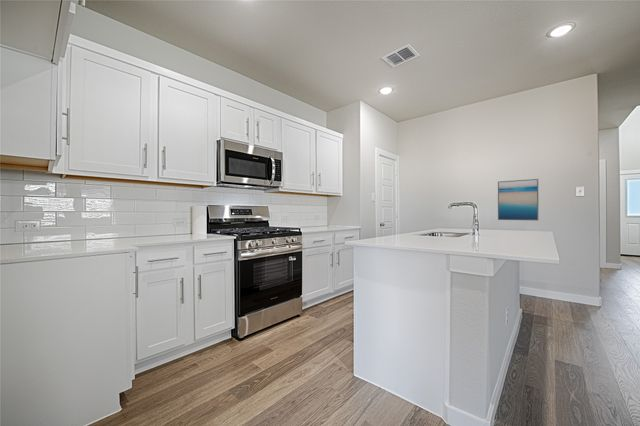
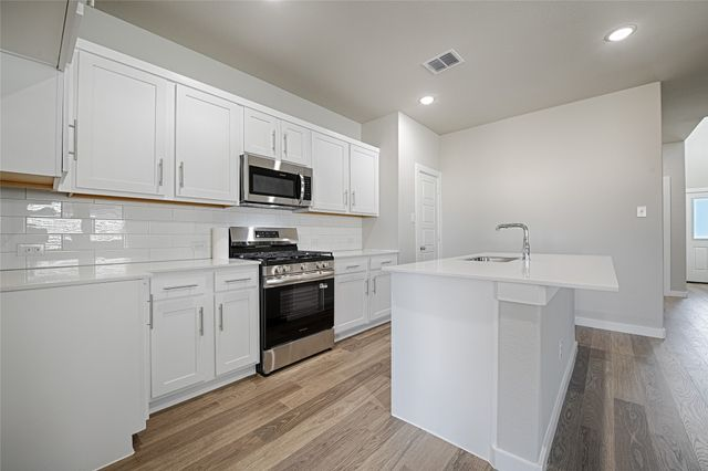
- wall art (517, 200)
